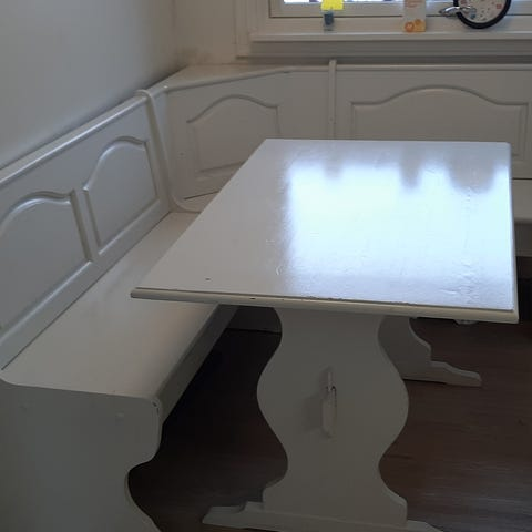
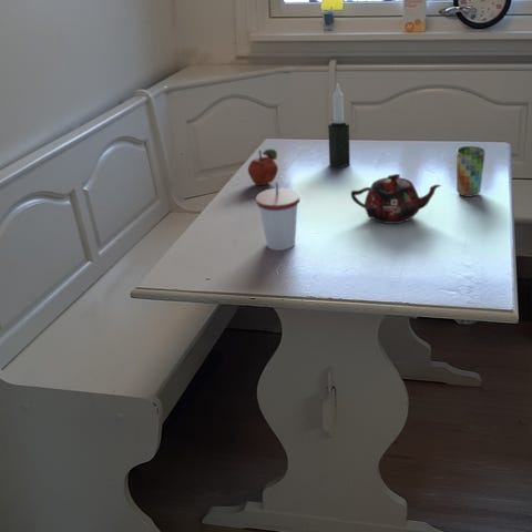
+ cup (278, 214)
+ teapot (395, 195)
+ candle (338, 124)
+ cup (469, 172)
+ fruit (264, 166)
